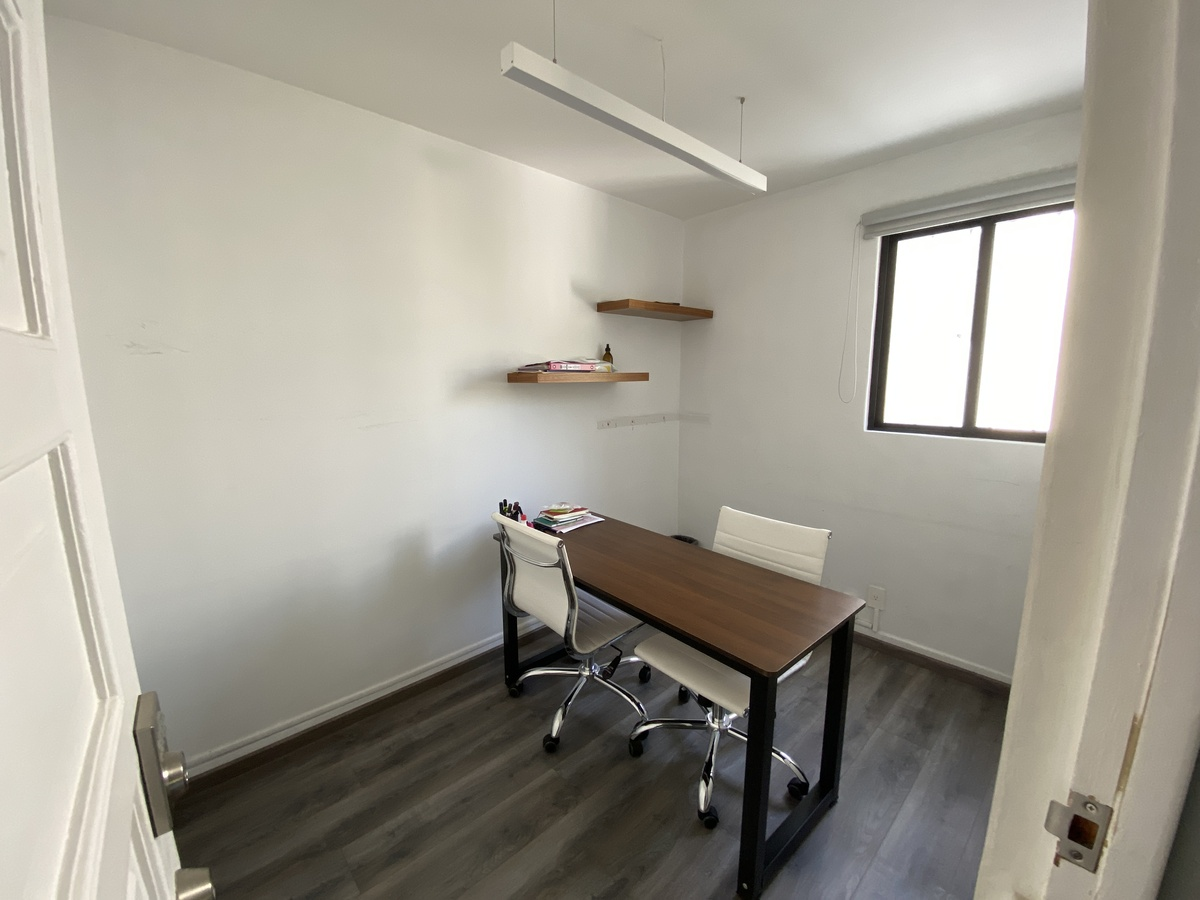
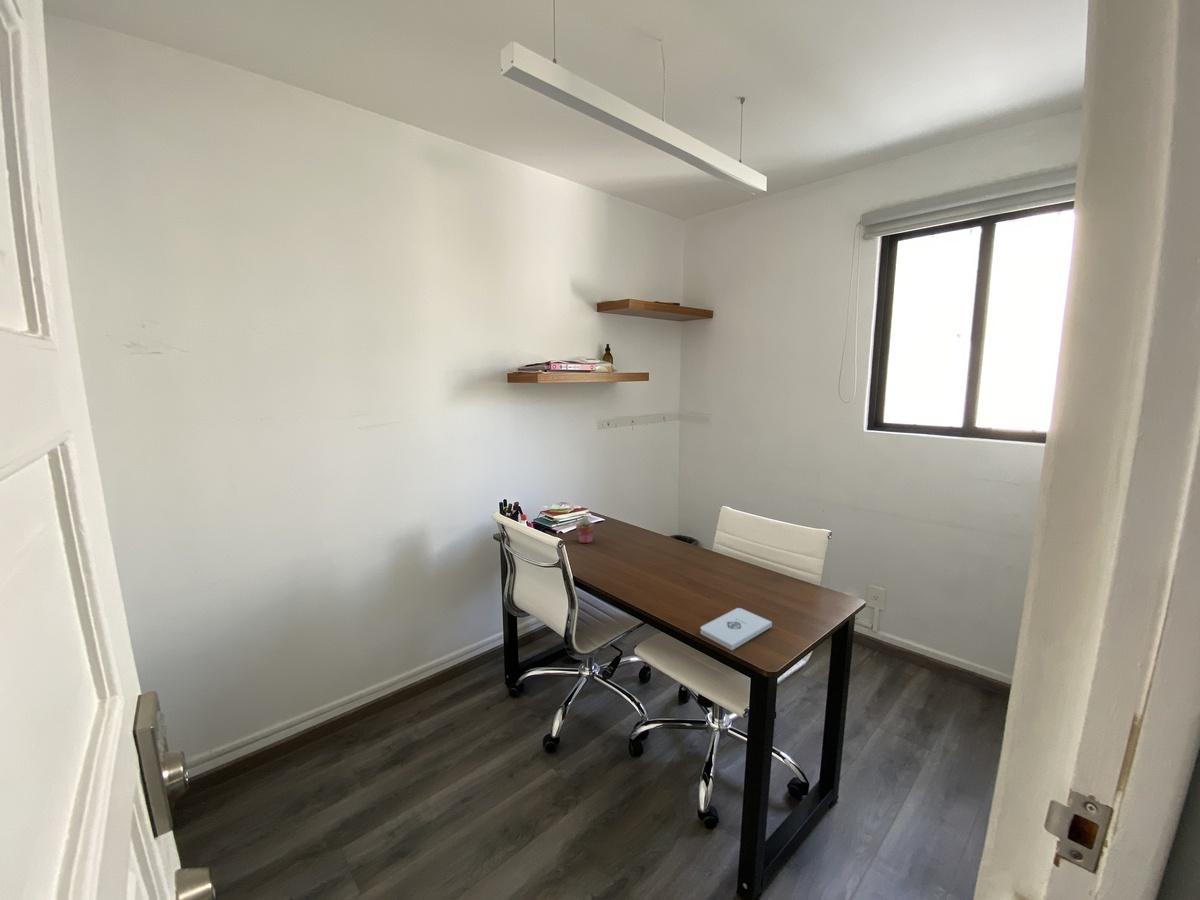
+ notepad (735, 627)
+ potted succulent (585, 529)
